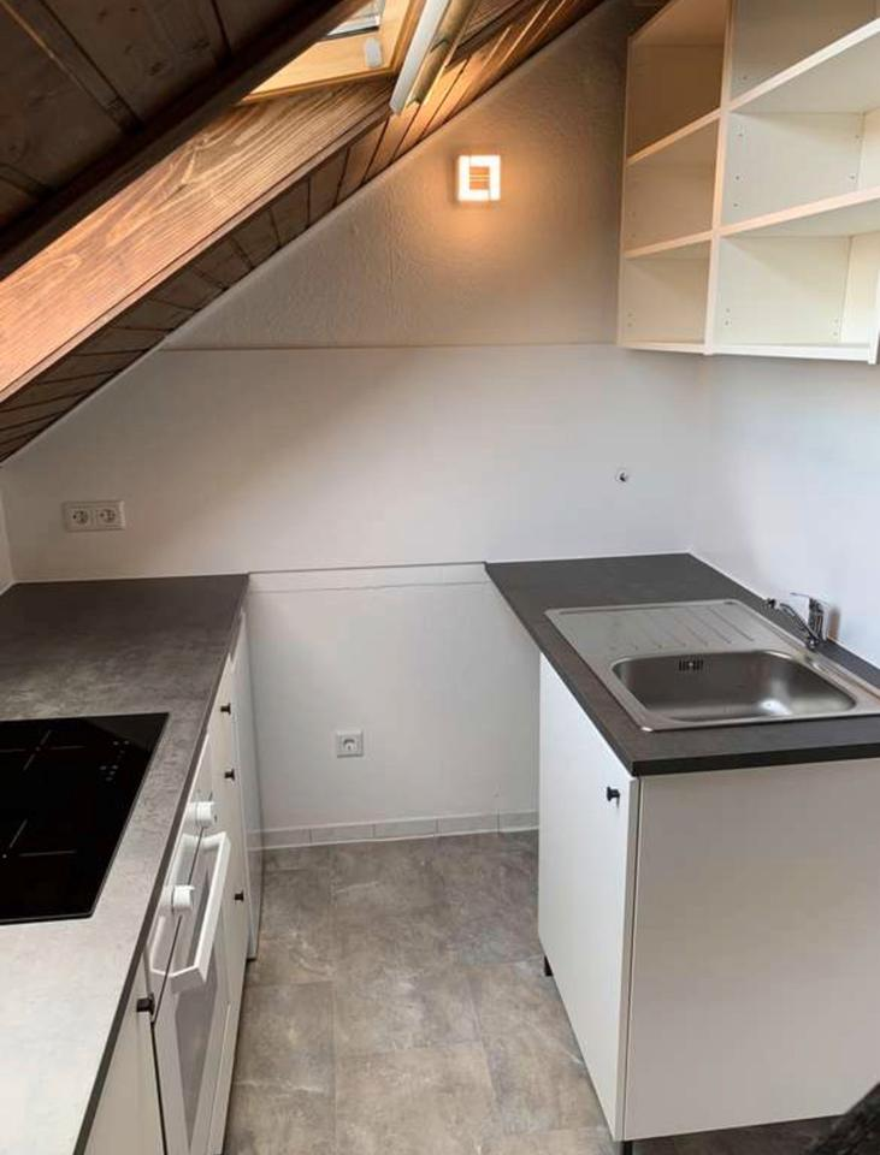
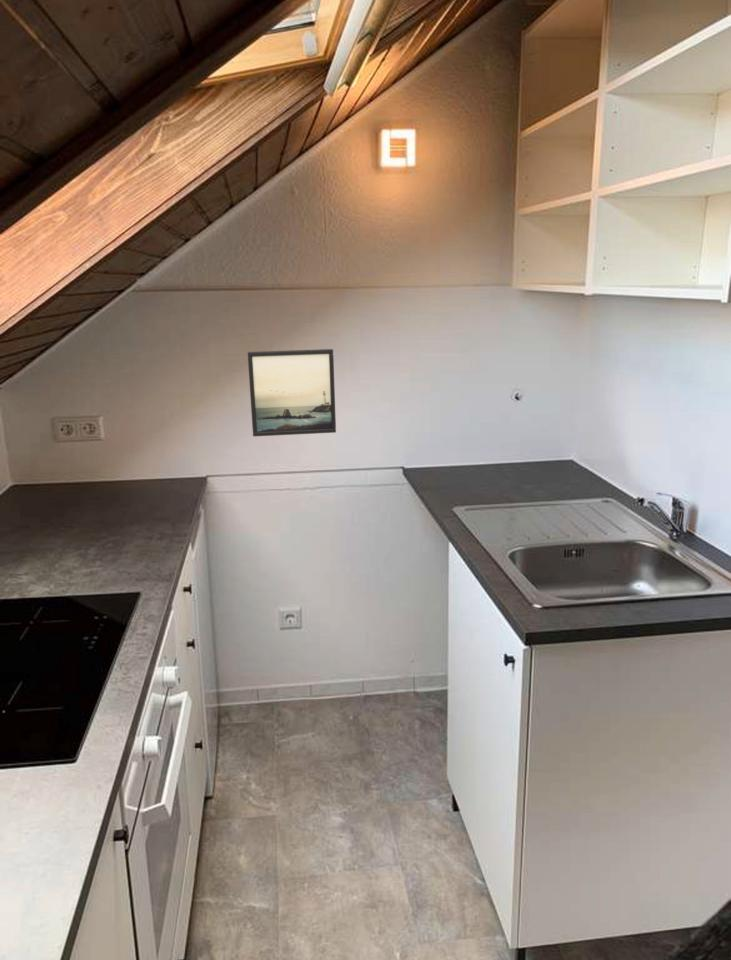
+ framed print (292, 393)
